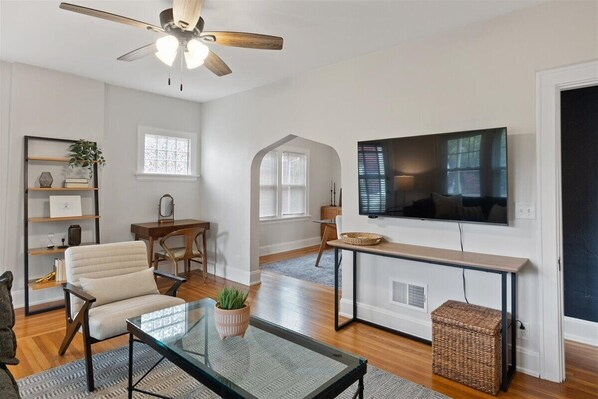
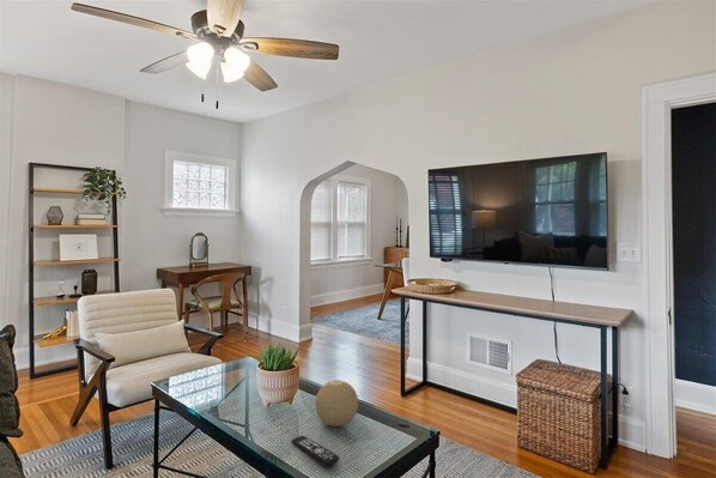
+ decorative orb (336, 403)
+ remote control (314, 449)
